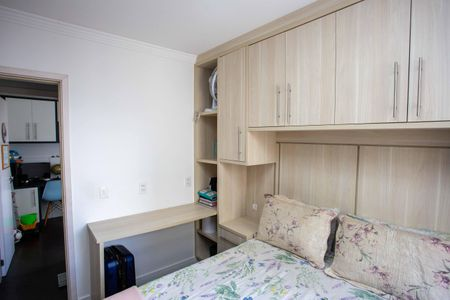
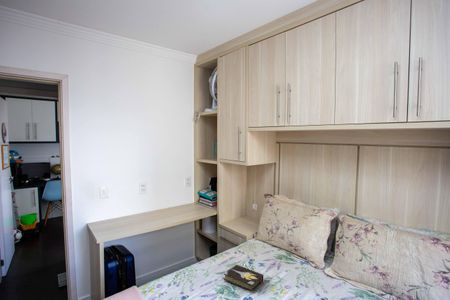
+ hardback book (243, 276)
